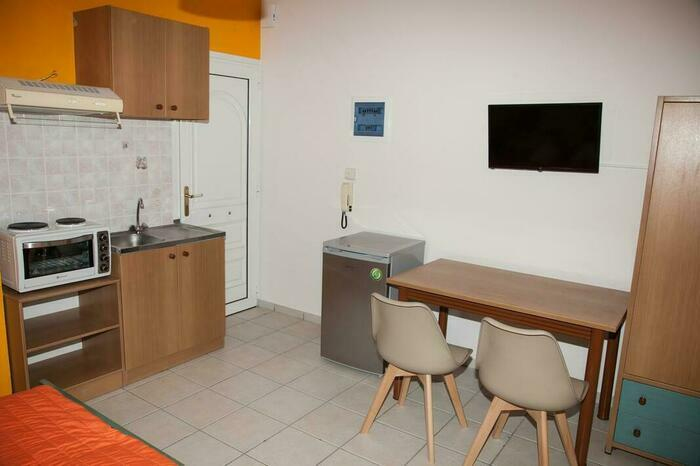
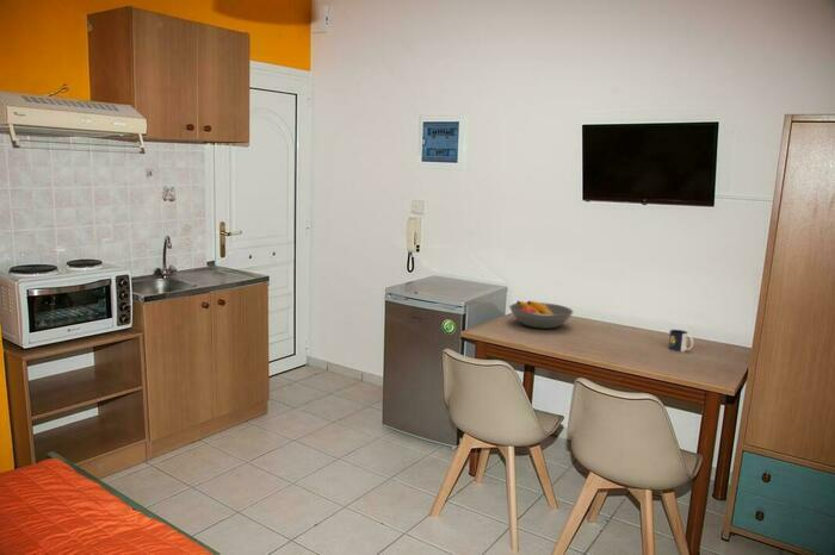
+ fruit bowl (540, 314)
+ mug (681, 341)
